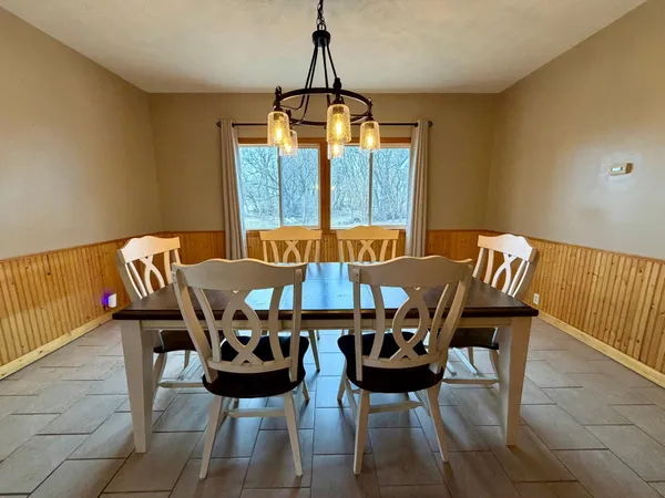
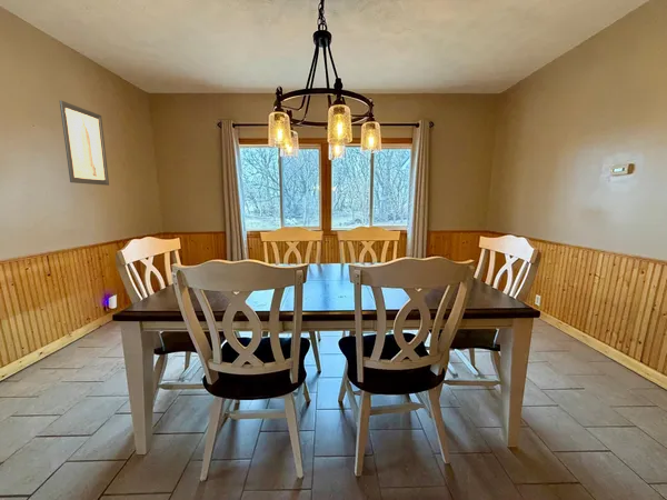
+ wall art (87, 147)
